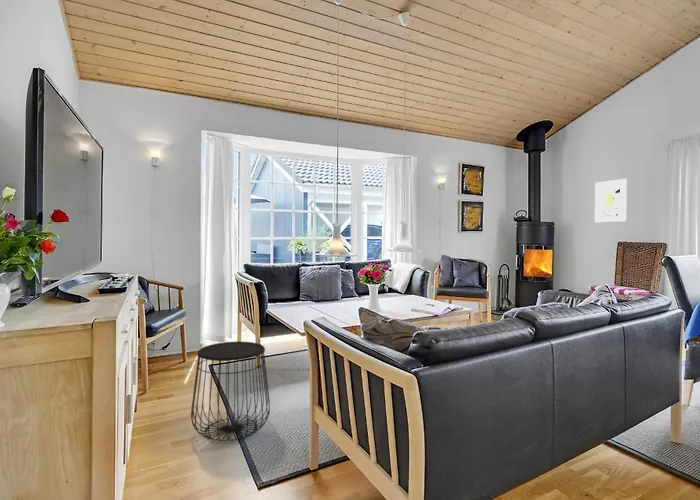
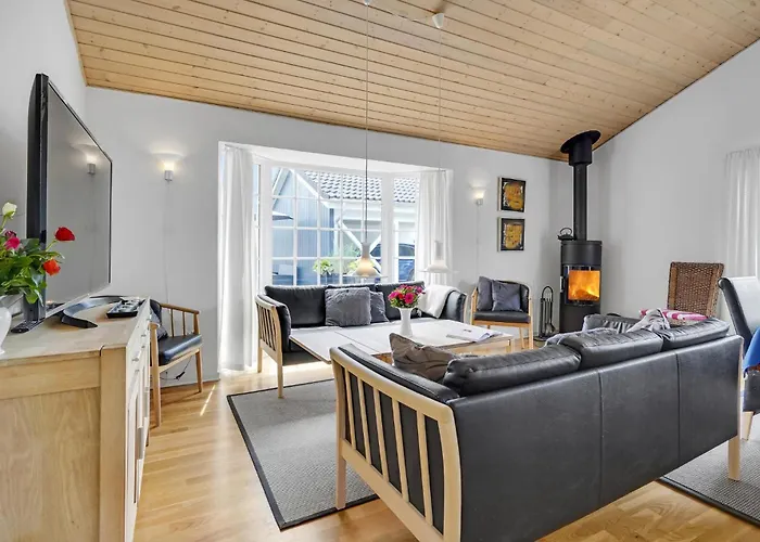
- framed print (610, 201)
- side table (234, 389)
